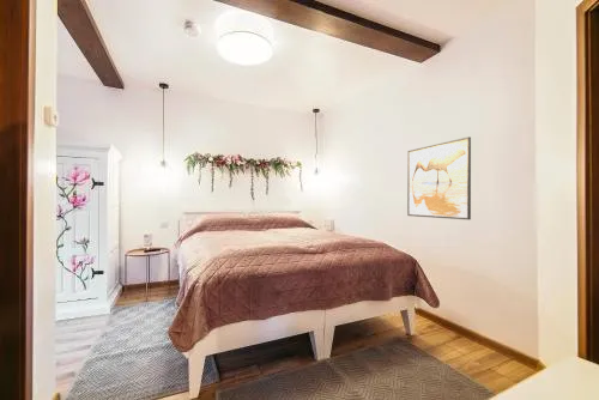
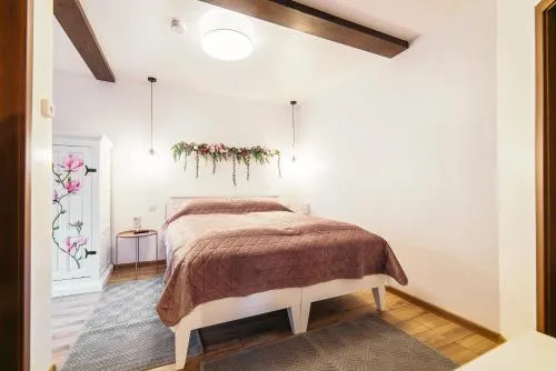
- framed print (435, 181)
